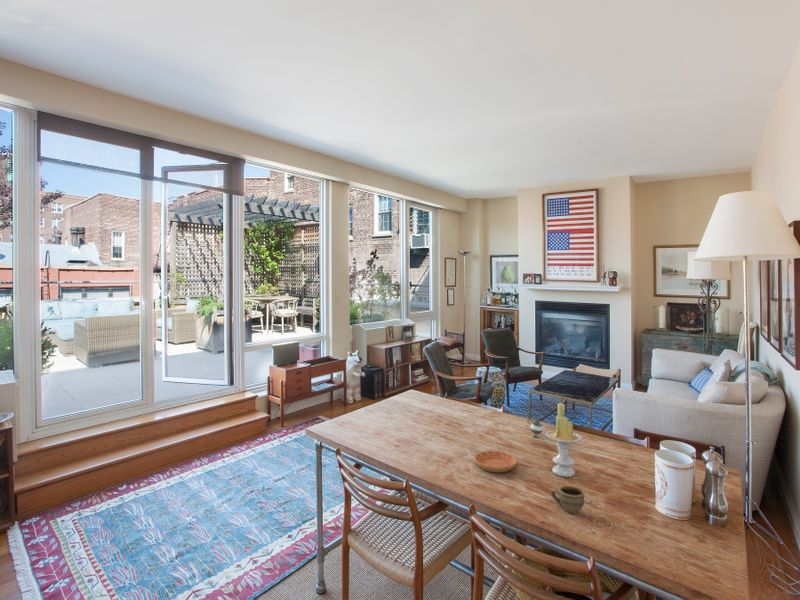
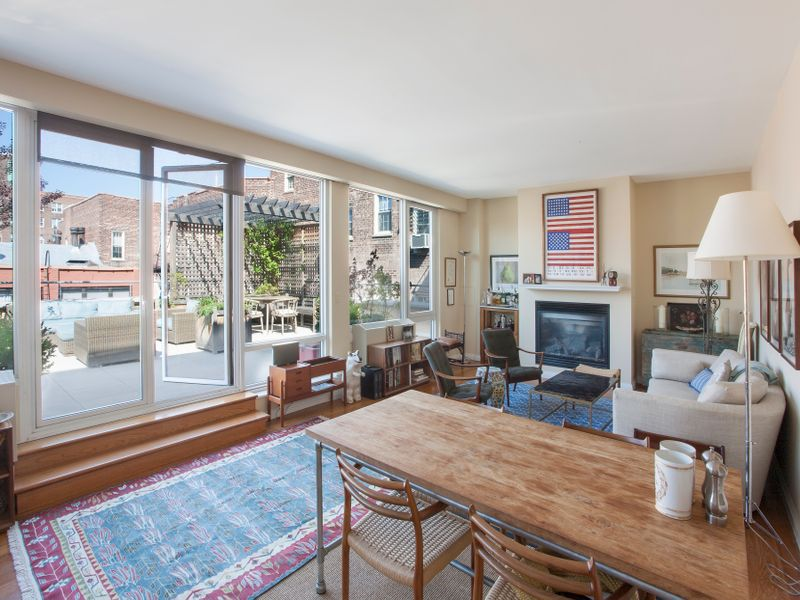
- candle (563, 438)
- teapot (543, 429)
- saucer (495, 462)
- cup (567, 498)
